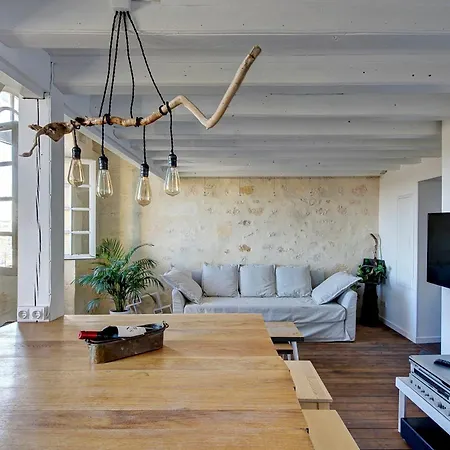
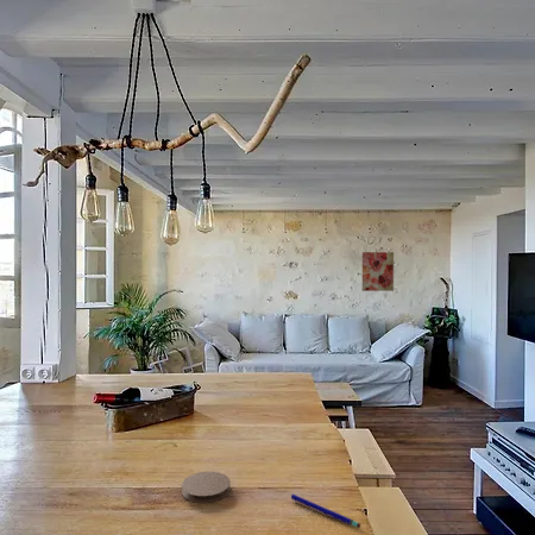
+ wall art (377, 271)
+ coaster (206, 486)
+ pen (323, 510)
